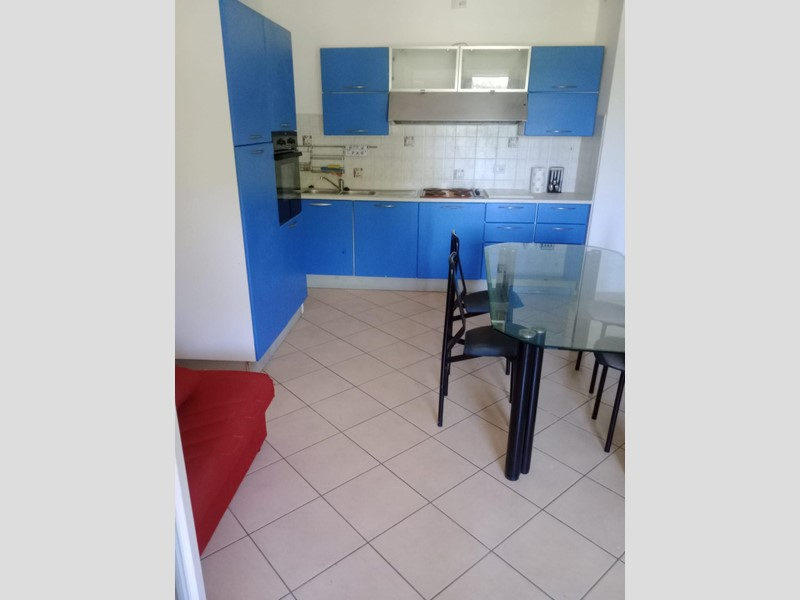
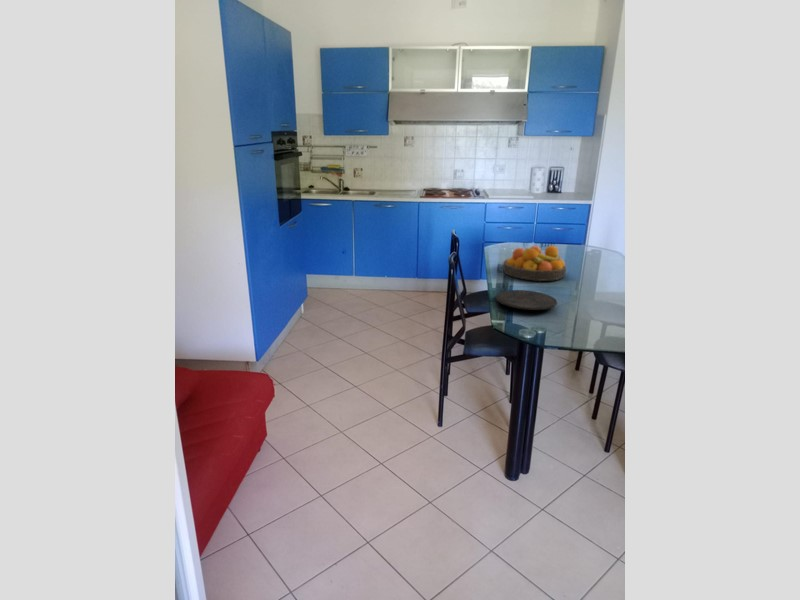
+ fruit bowl (535, 259)
+ plate (525, 301)
